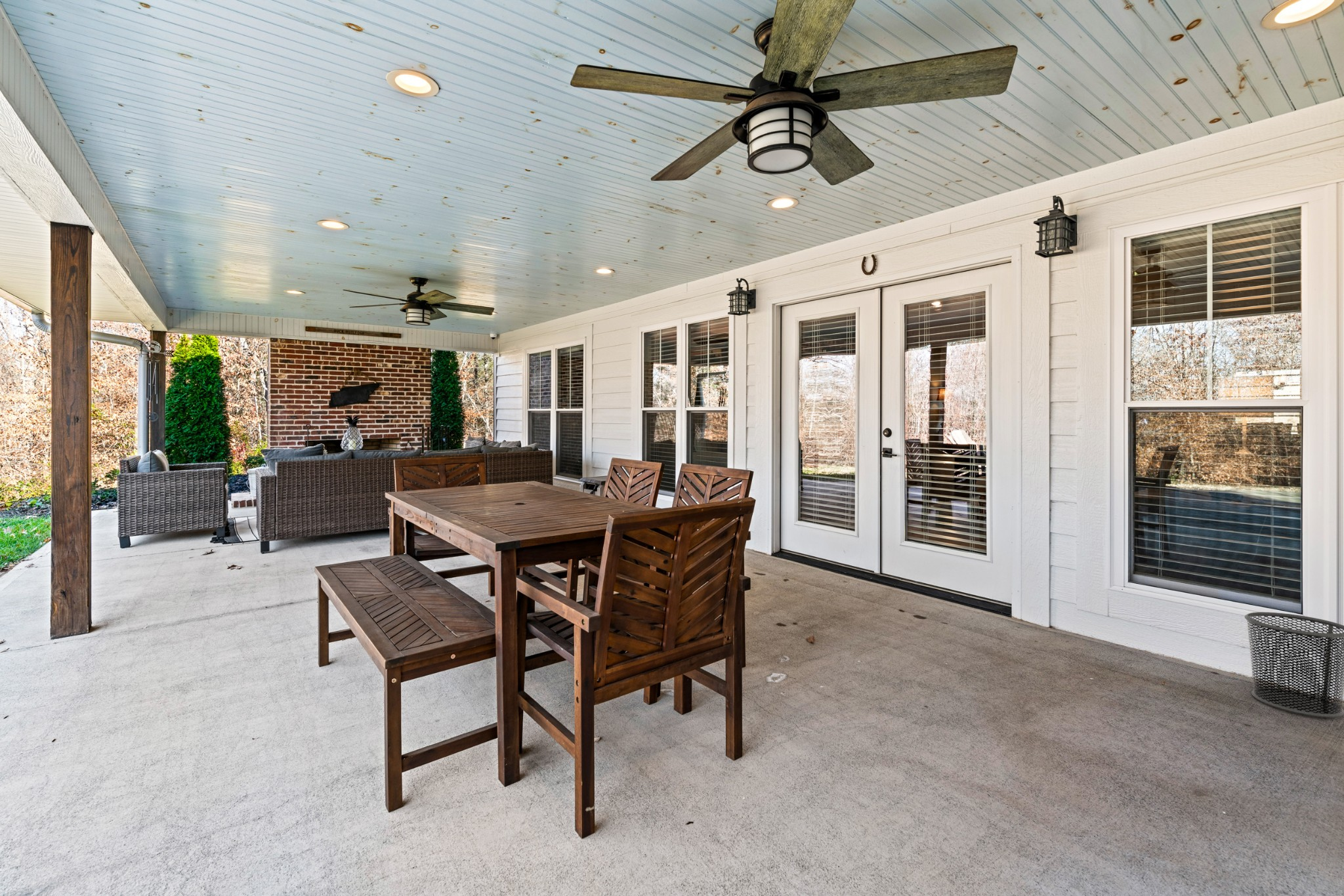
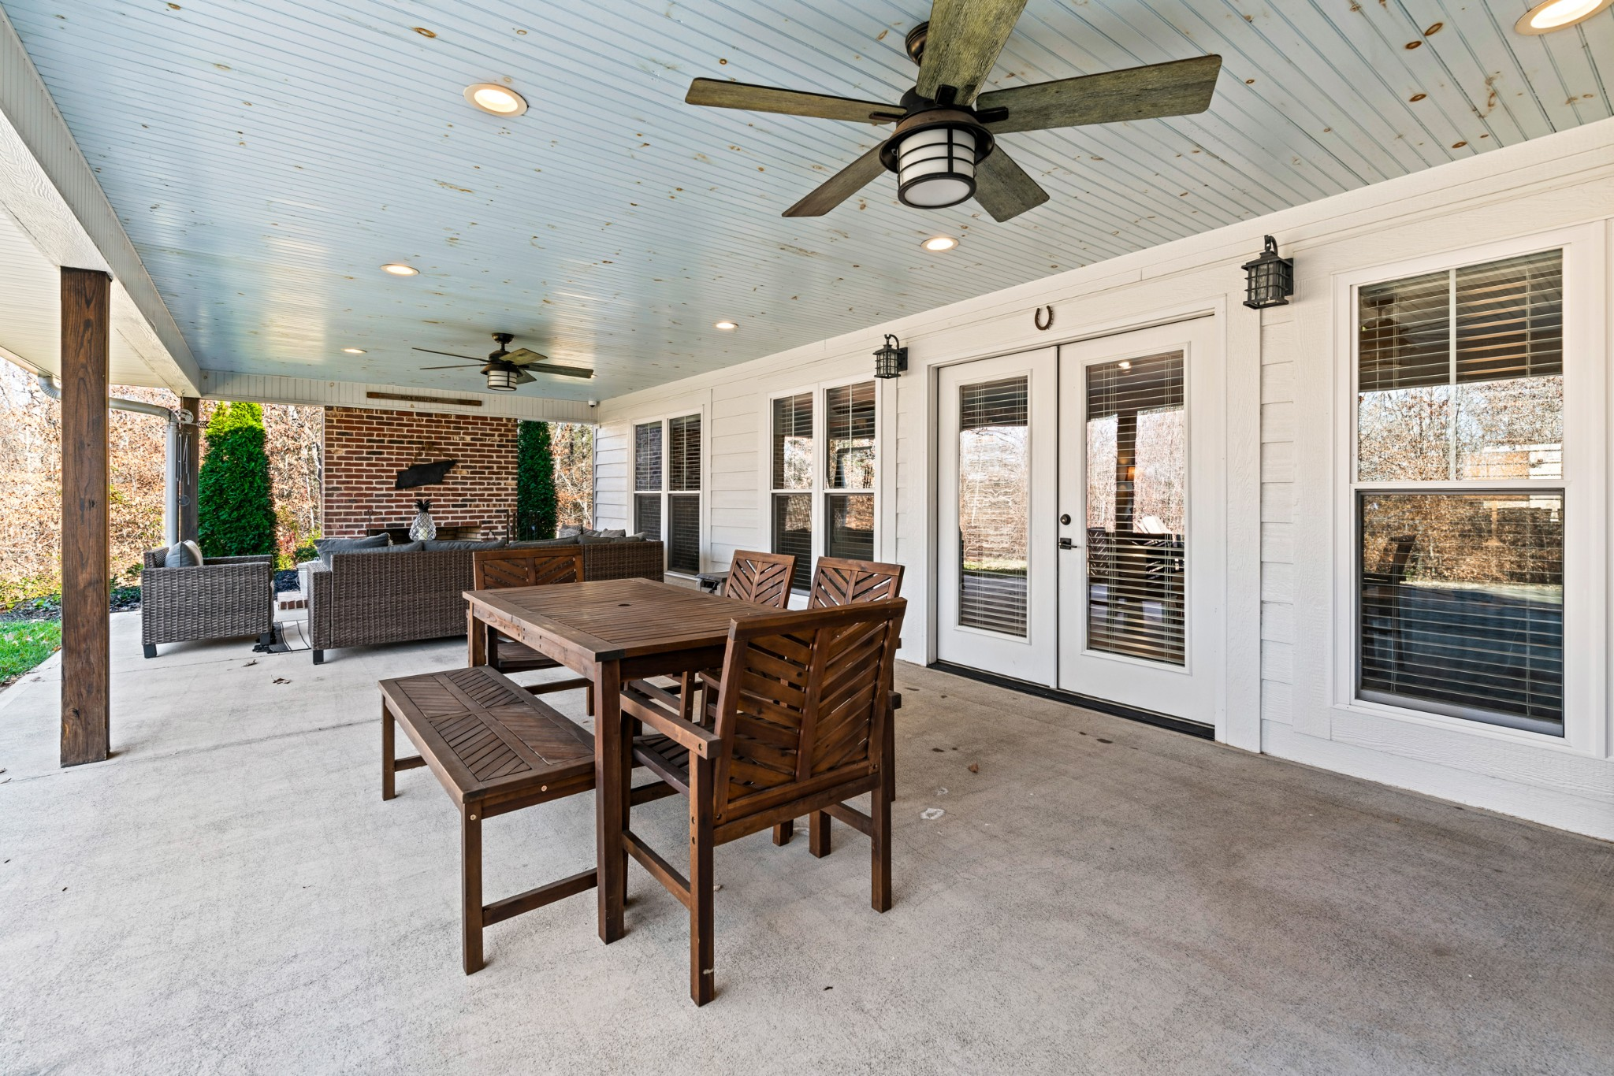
- waste bin (1296, 662)
